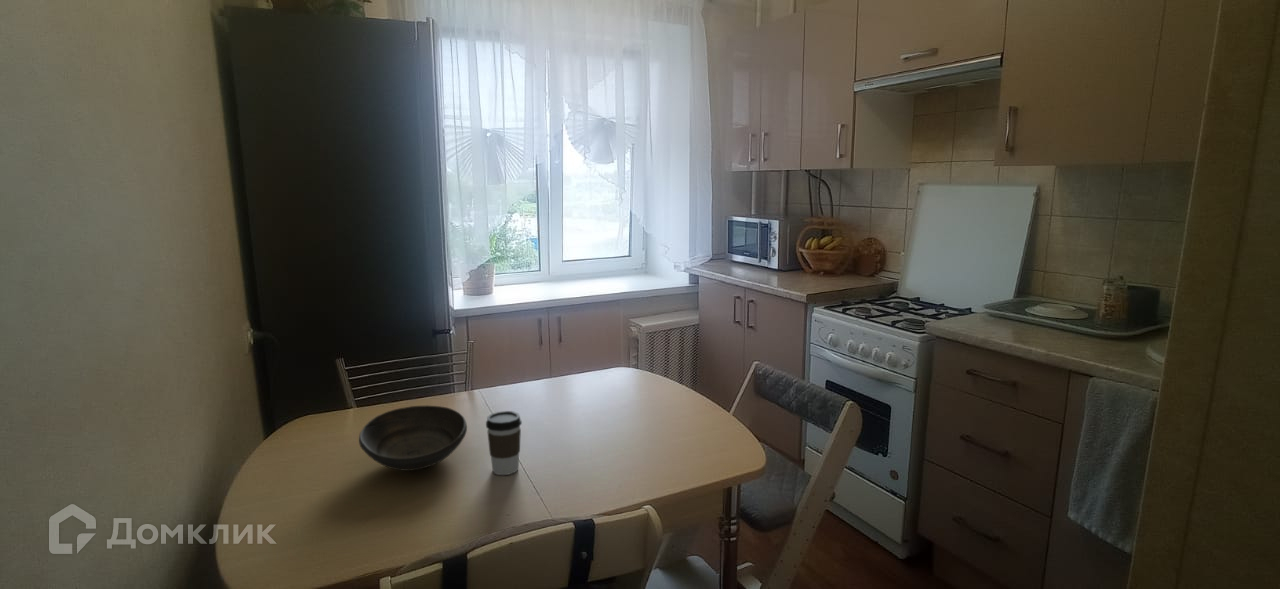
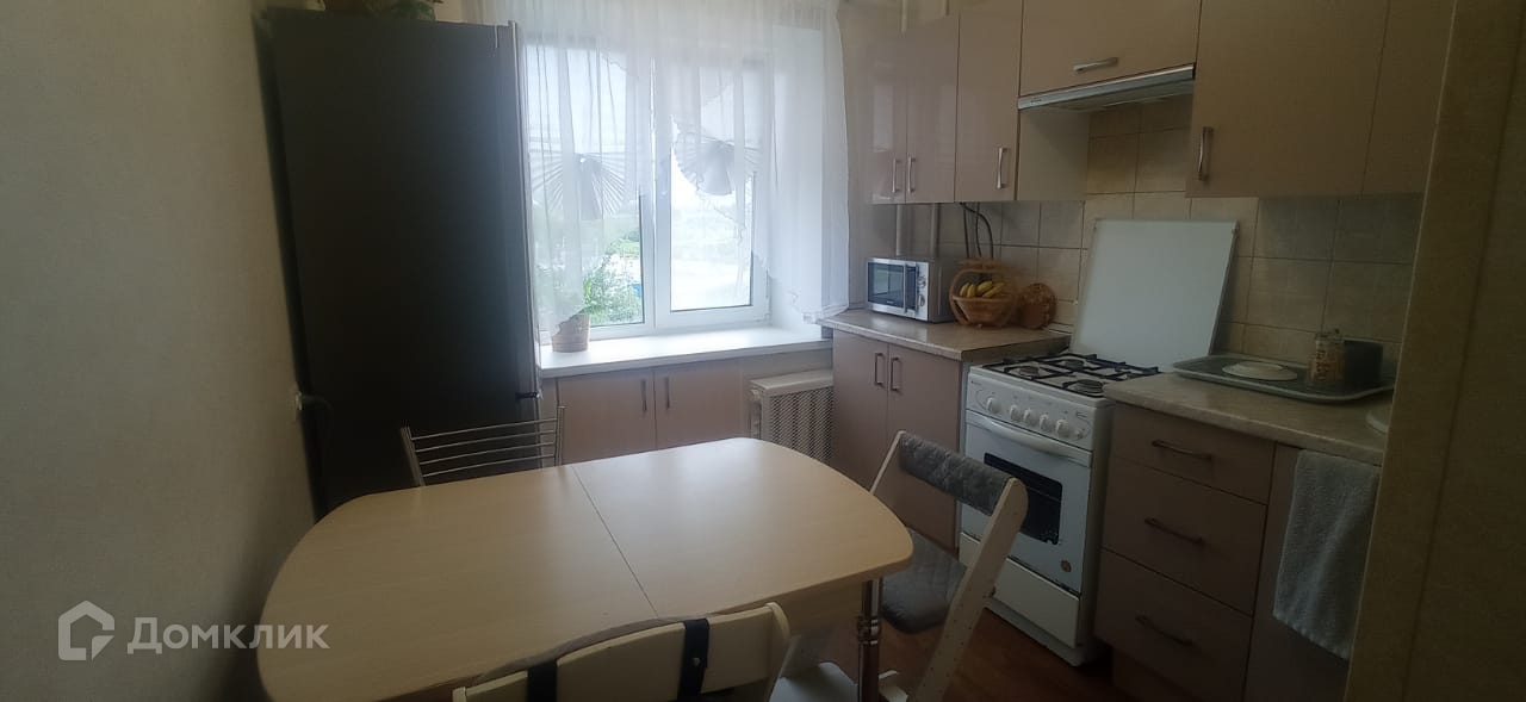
- bowl (415, 441)
- coffee cup (504, 443)
